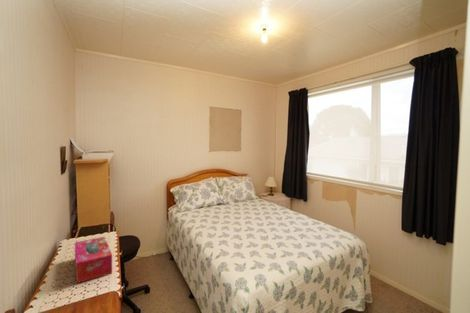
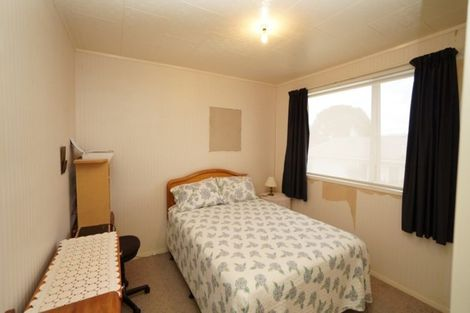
- tissue box (92, 257)
